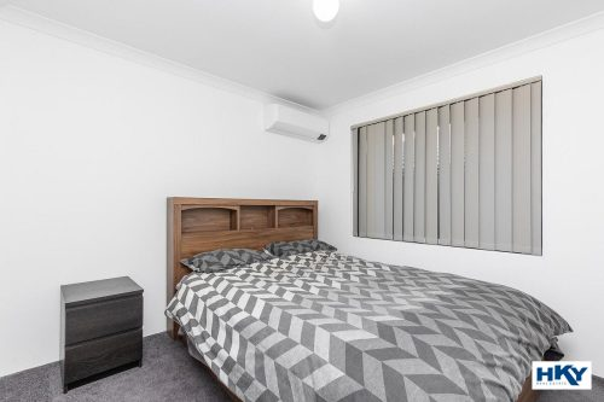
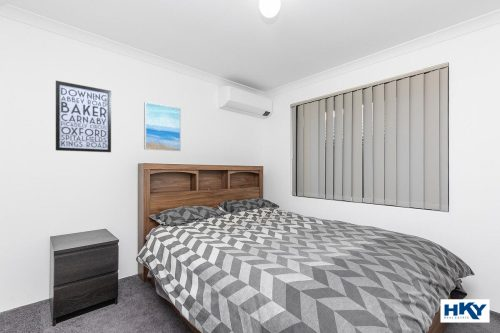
+ wall art (163, 127)
+ wall art (85, 118)
